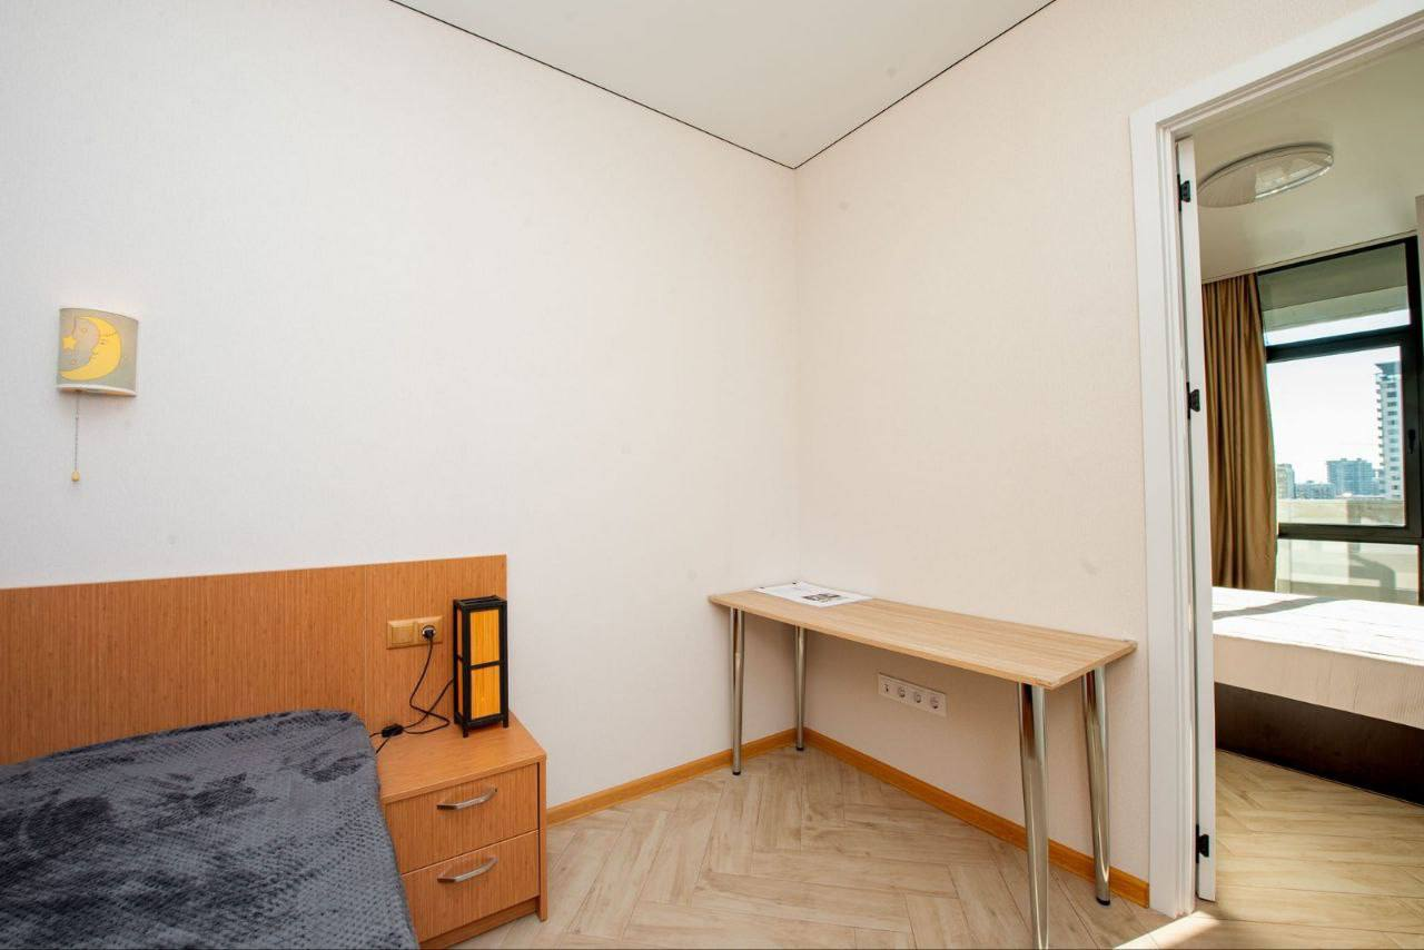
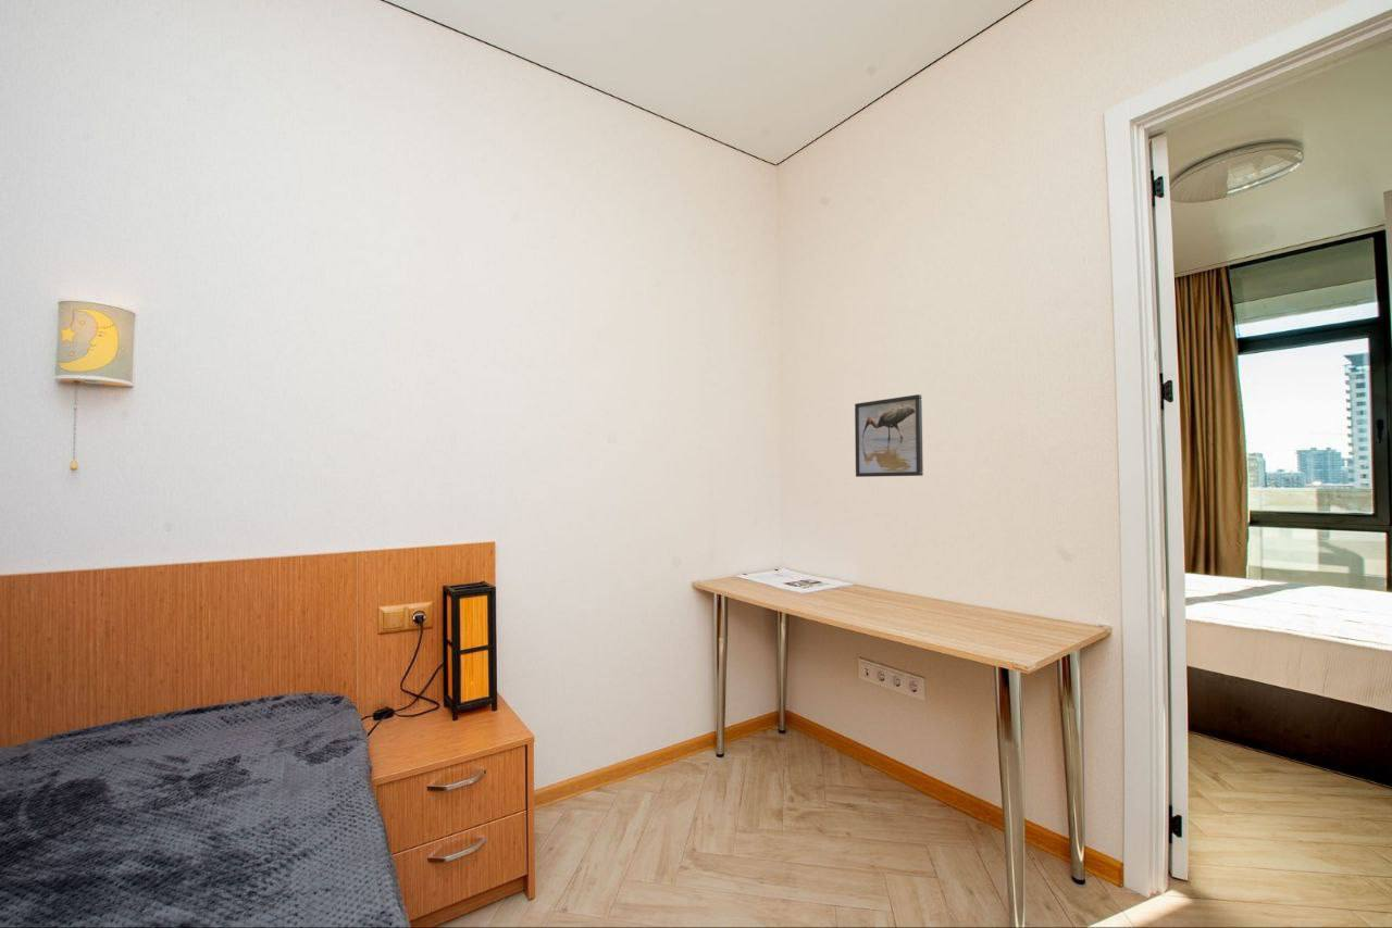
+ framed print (886, 437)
